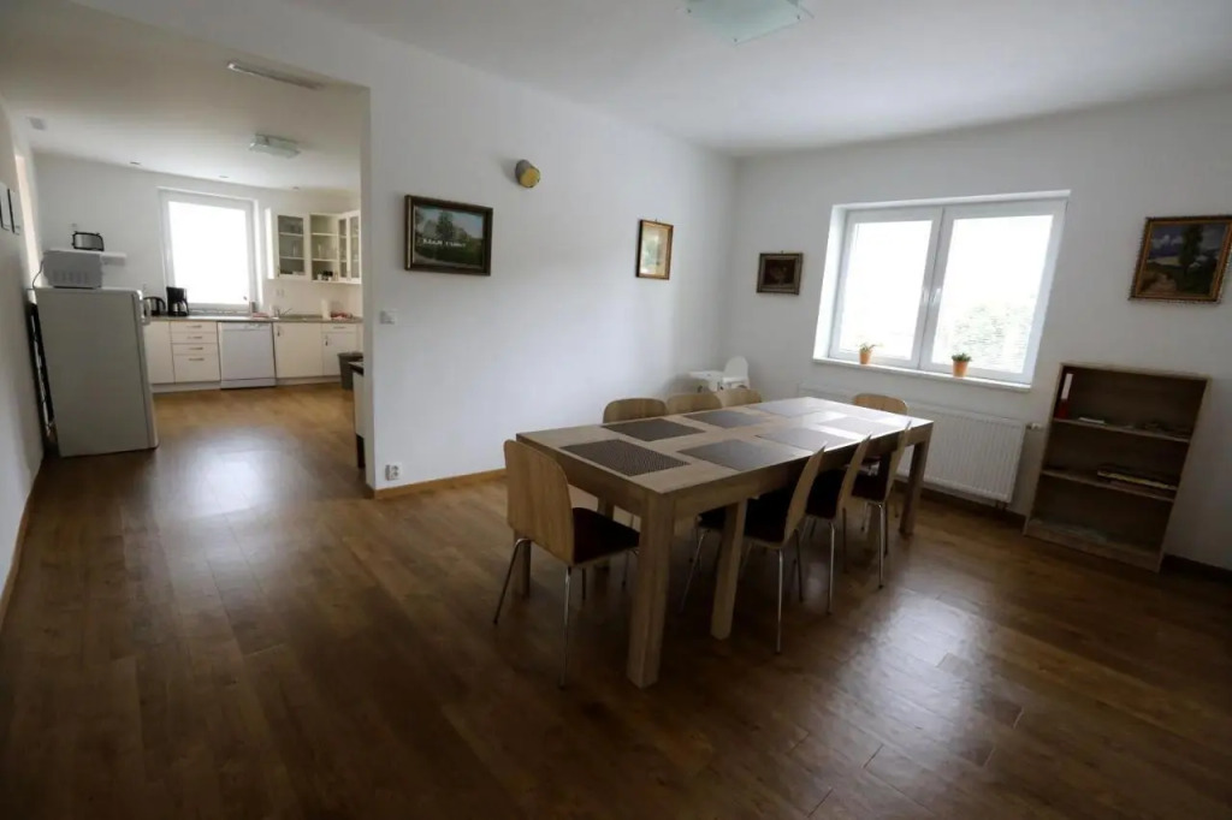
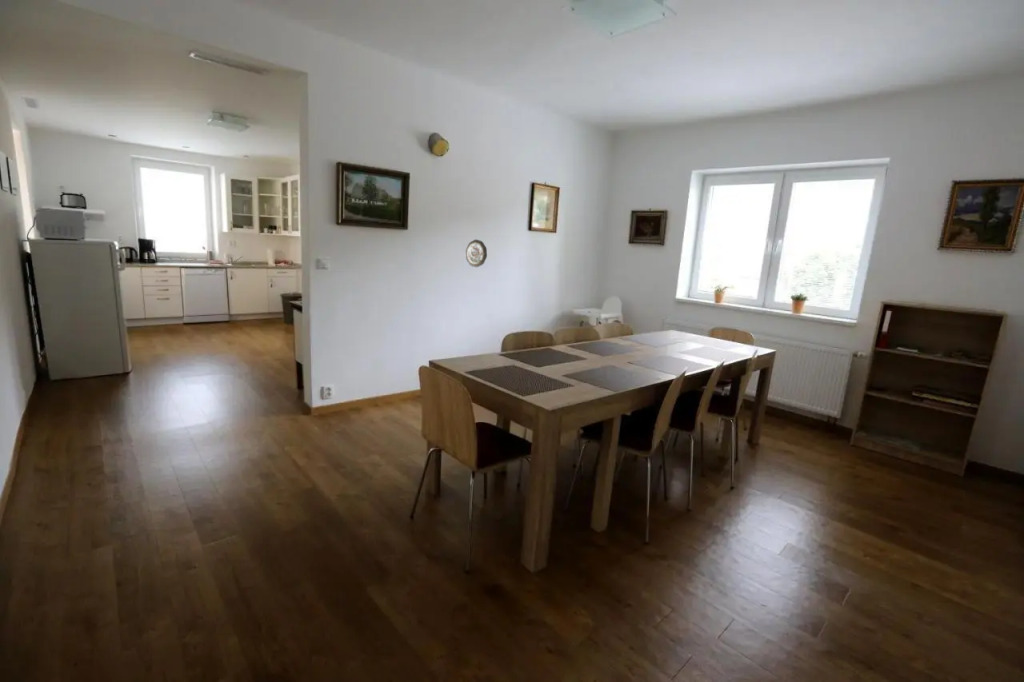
+ decorative plate (475, 253)
